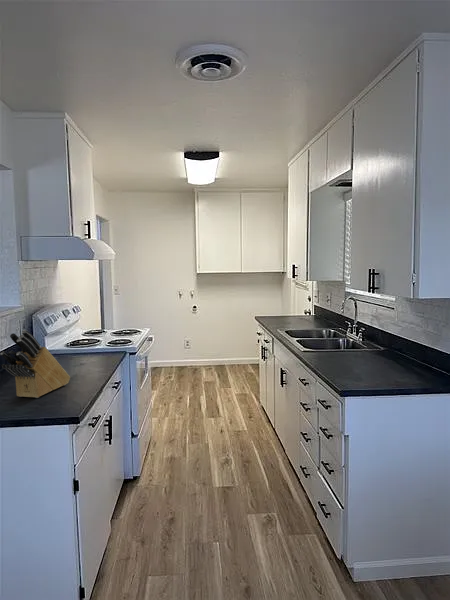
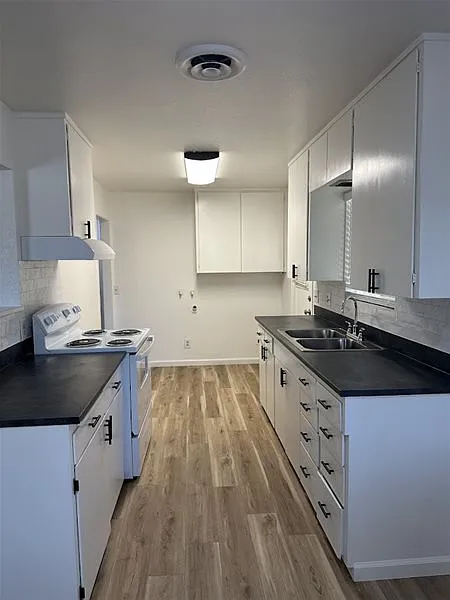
- knife block (37, 359)
